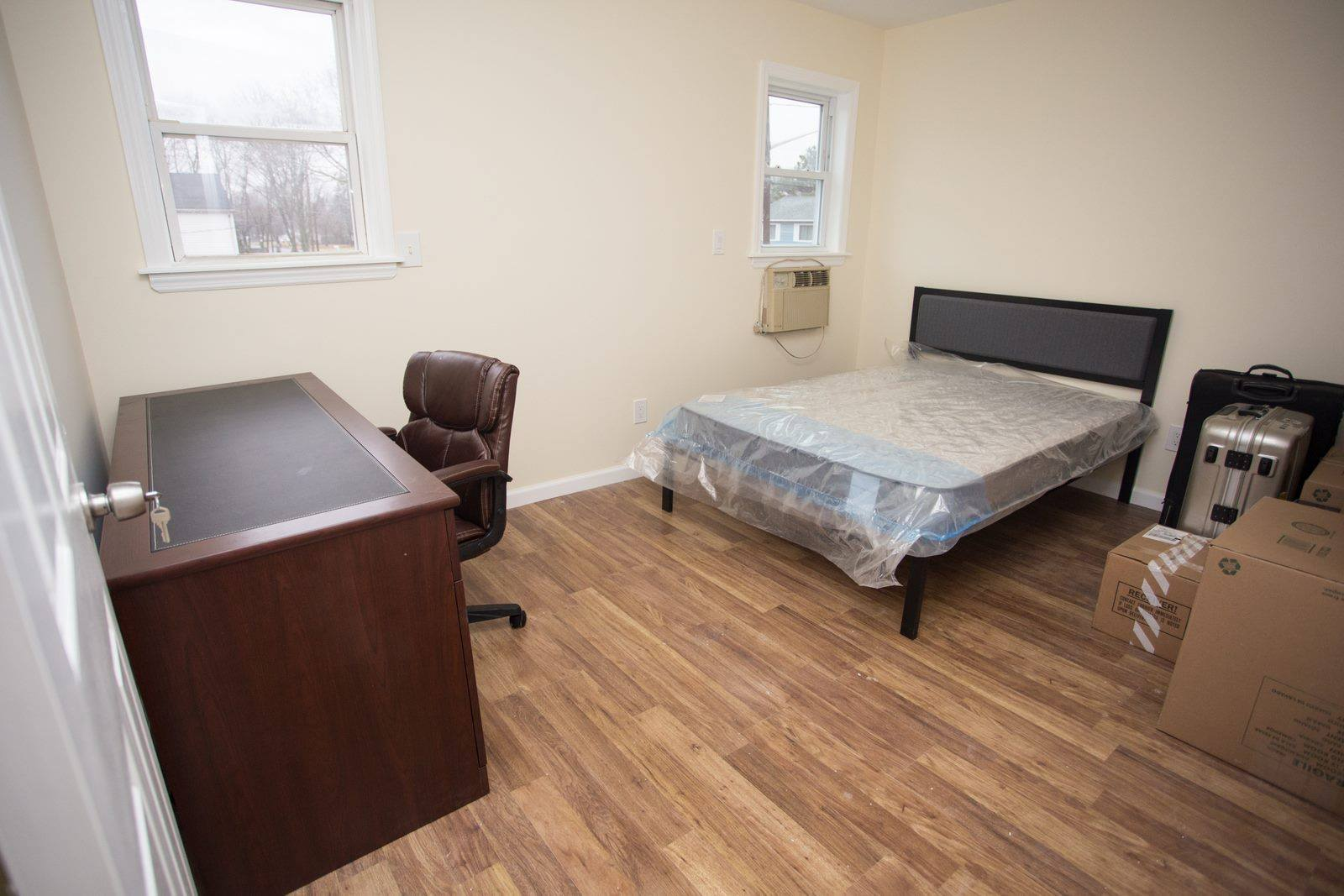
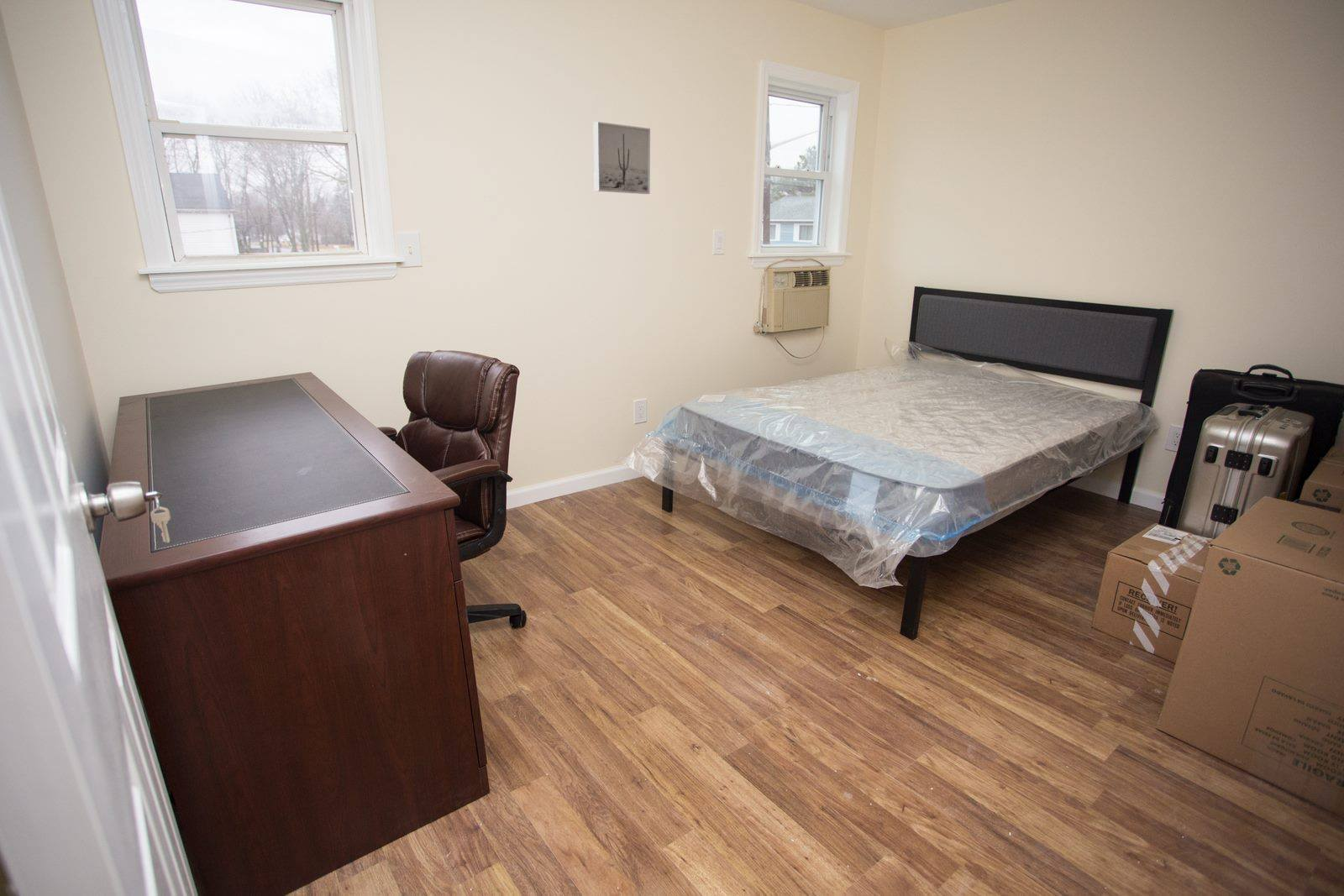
+ wall art (622, 159)
